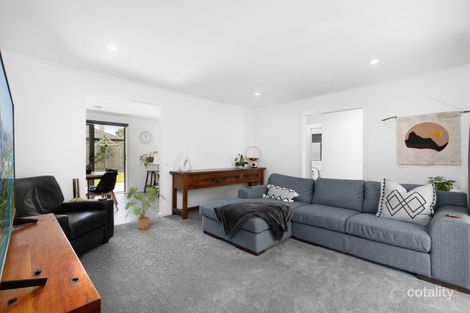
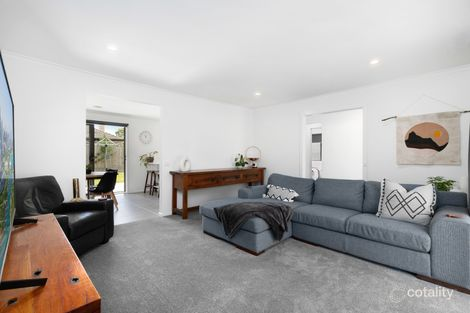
- house plant (144, 206)
